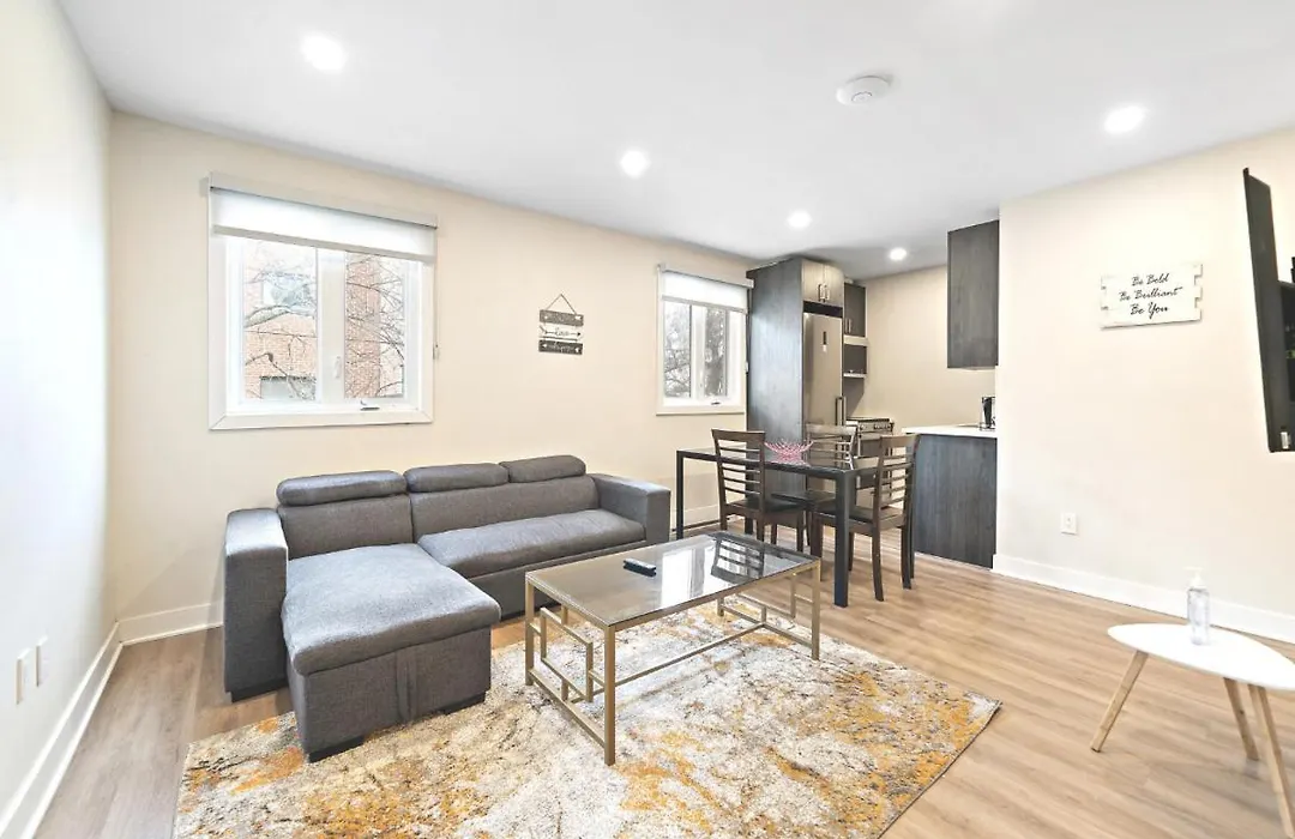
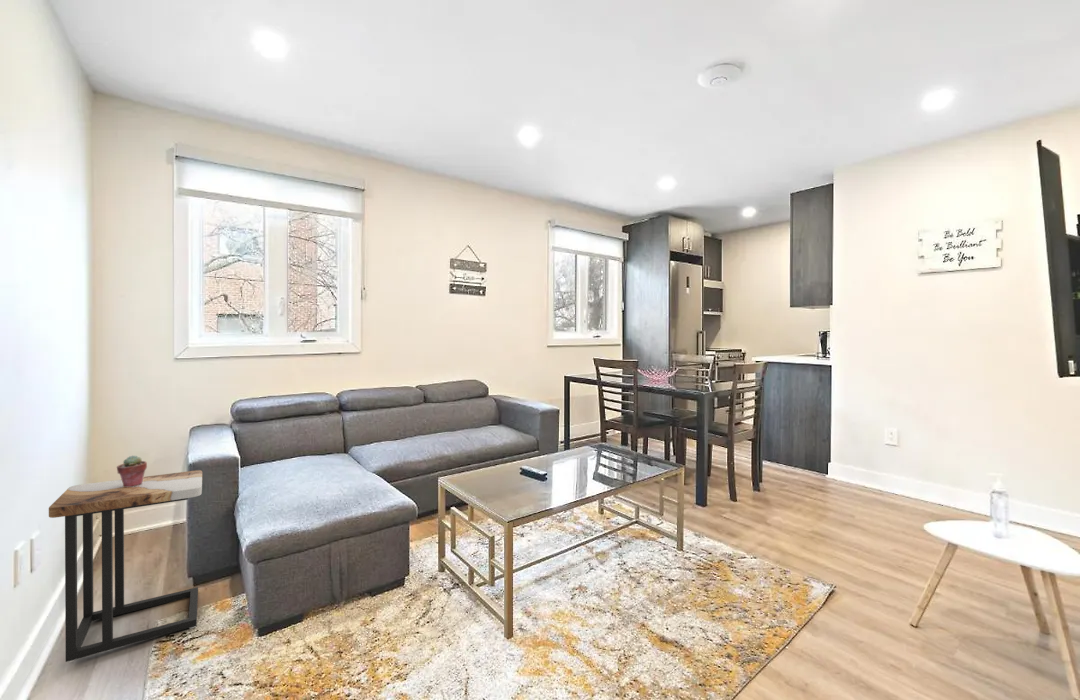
+ potted succulent (132, 469)
+ side table (123, 556)
